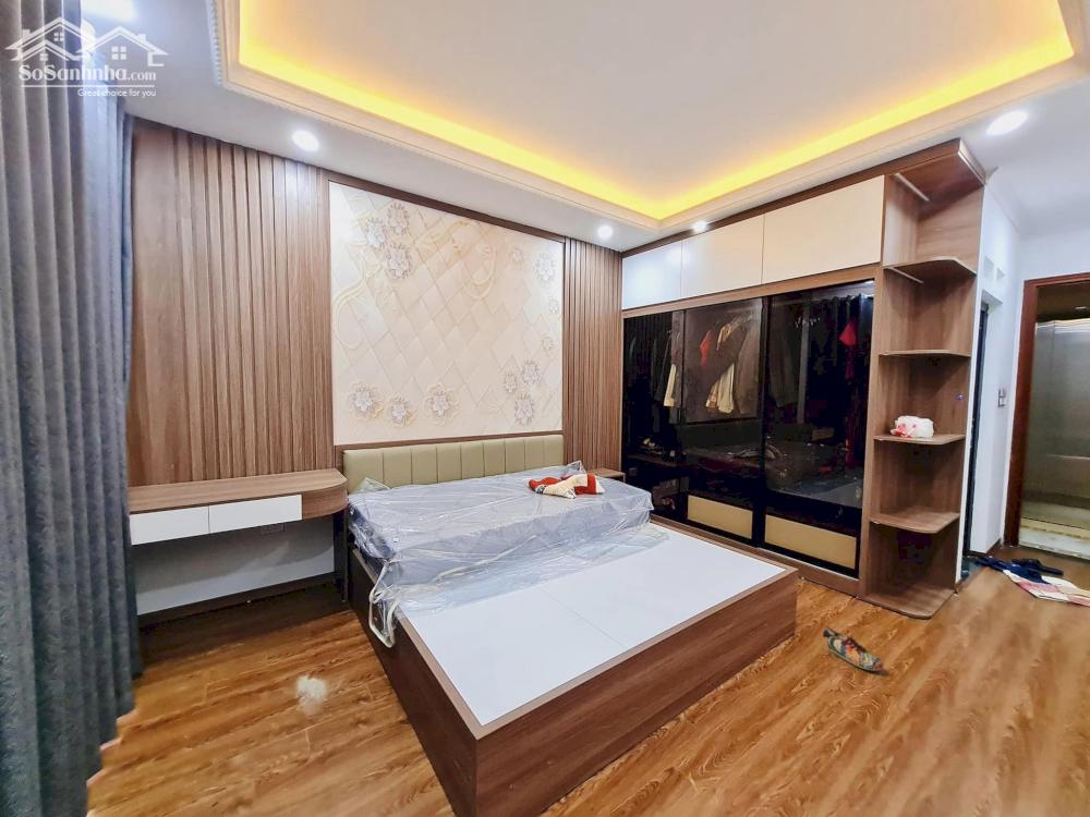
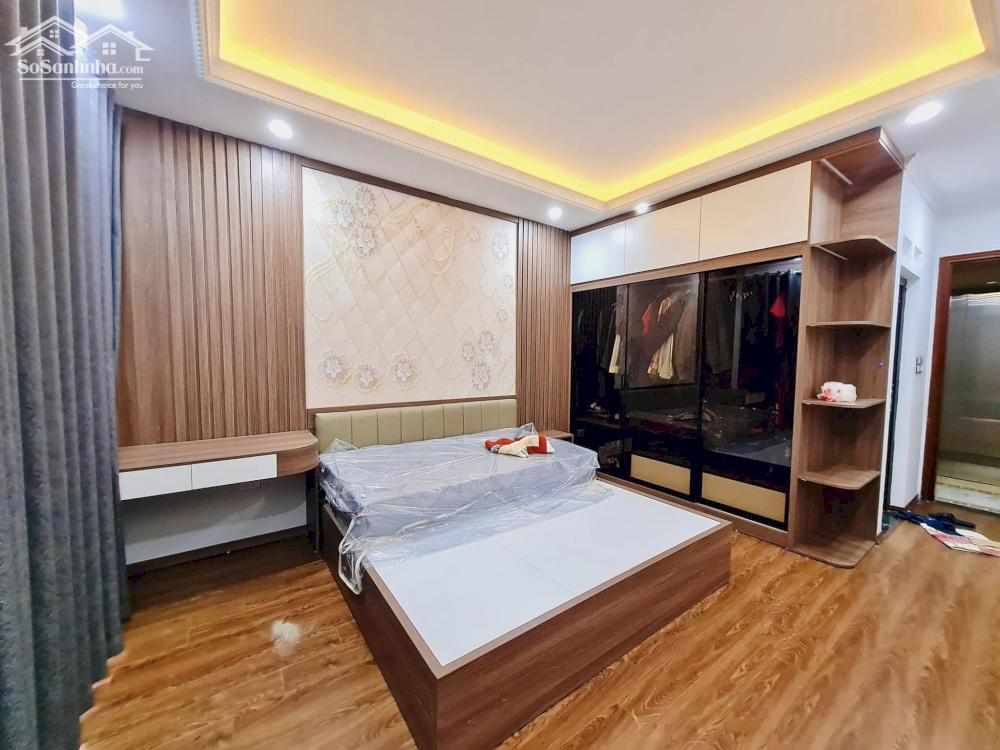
- shoe (848, 647)
